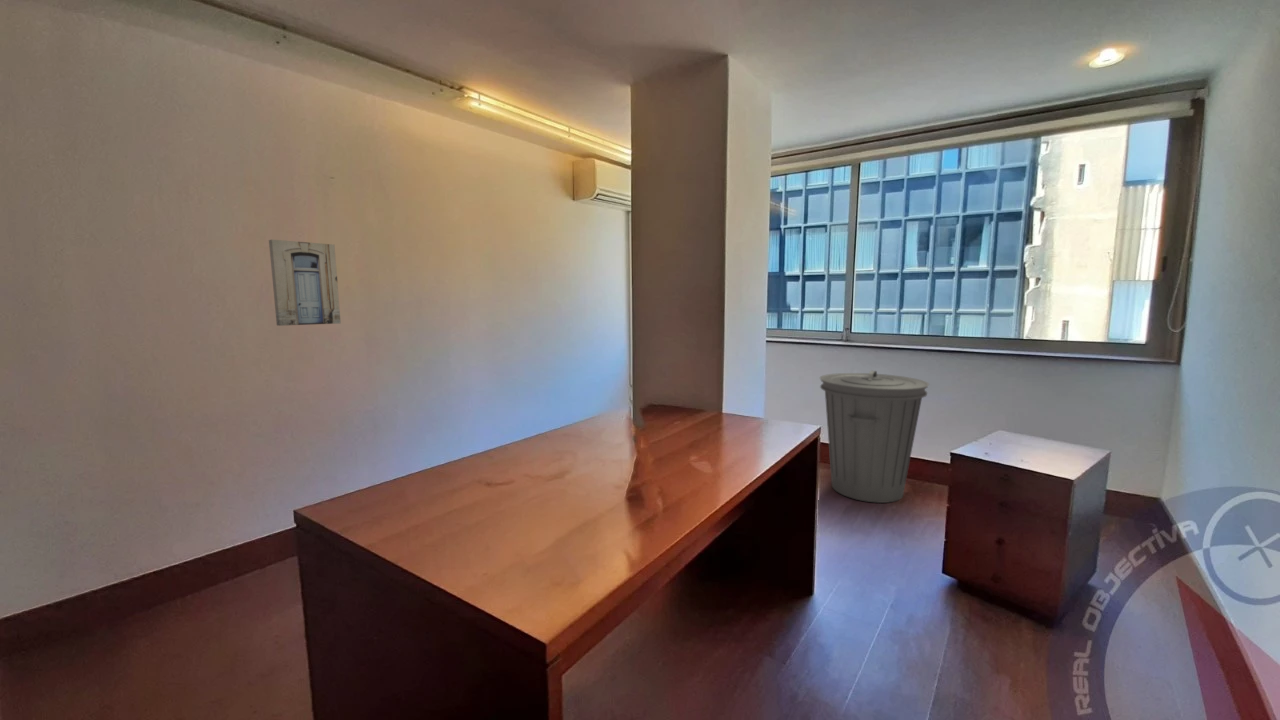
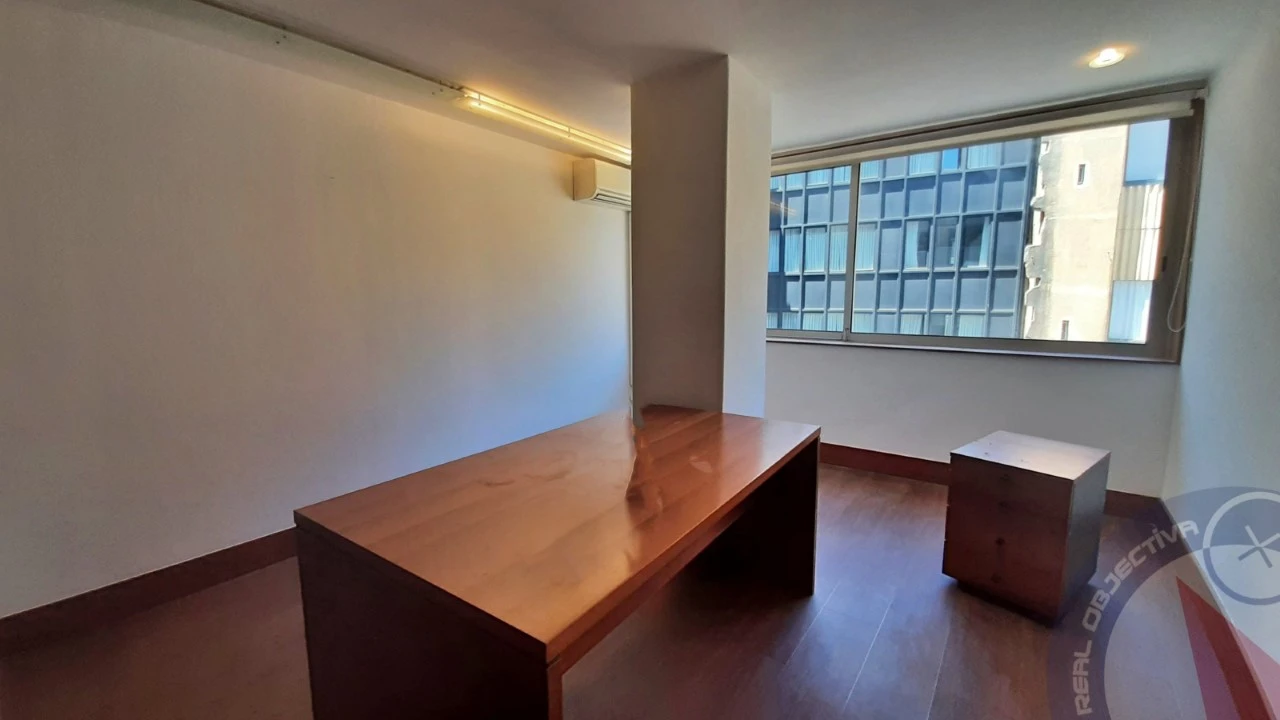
- wall art (306, 283)
- trash can (869, 431)
